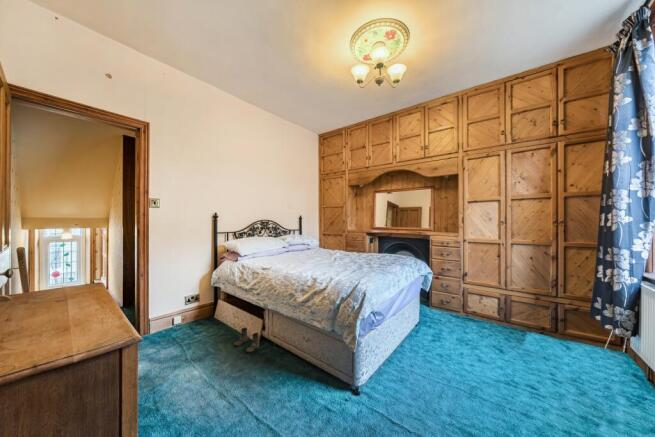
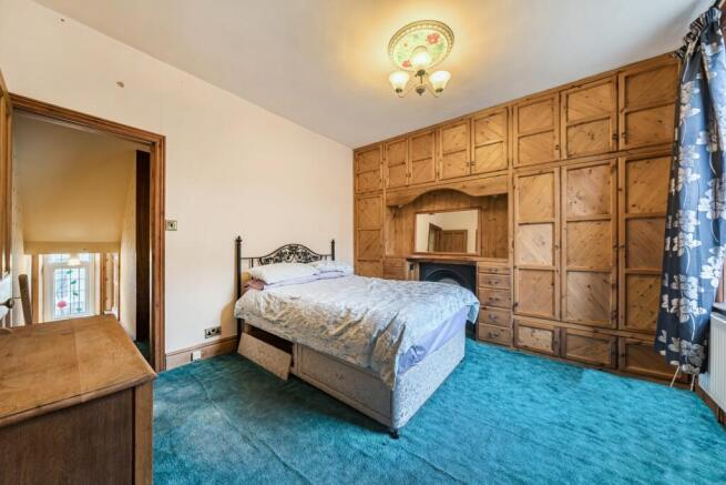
- boots (246, 339)
